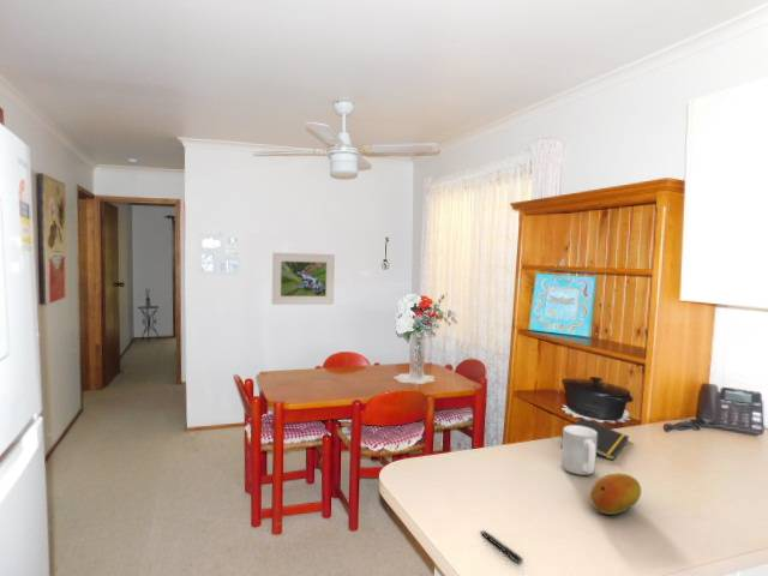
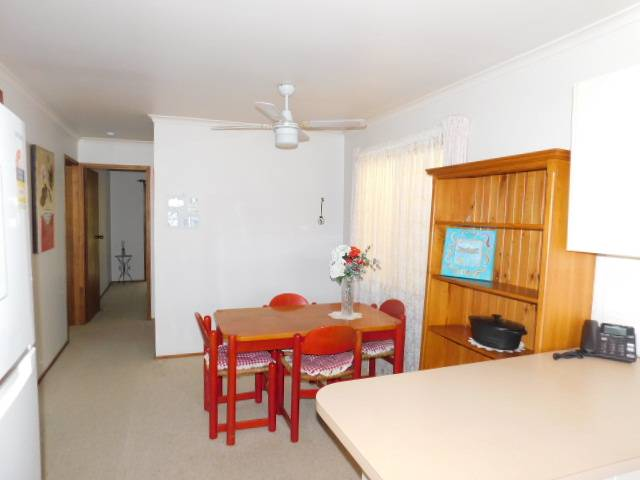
- mug (582, 451)
- fruit (618, 492)
- notepad (596, 437)
- pen (499, 545)
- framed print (304, 278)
